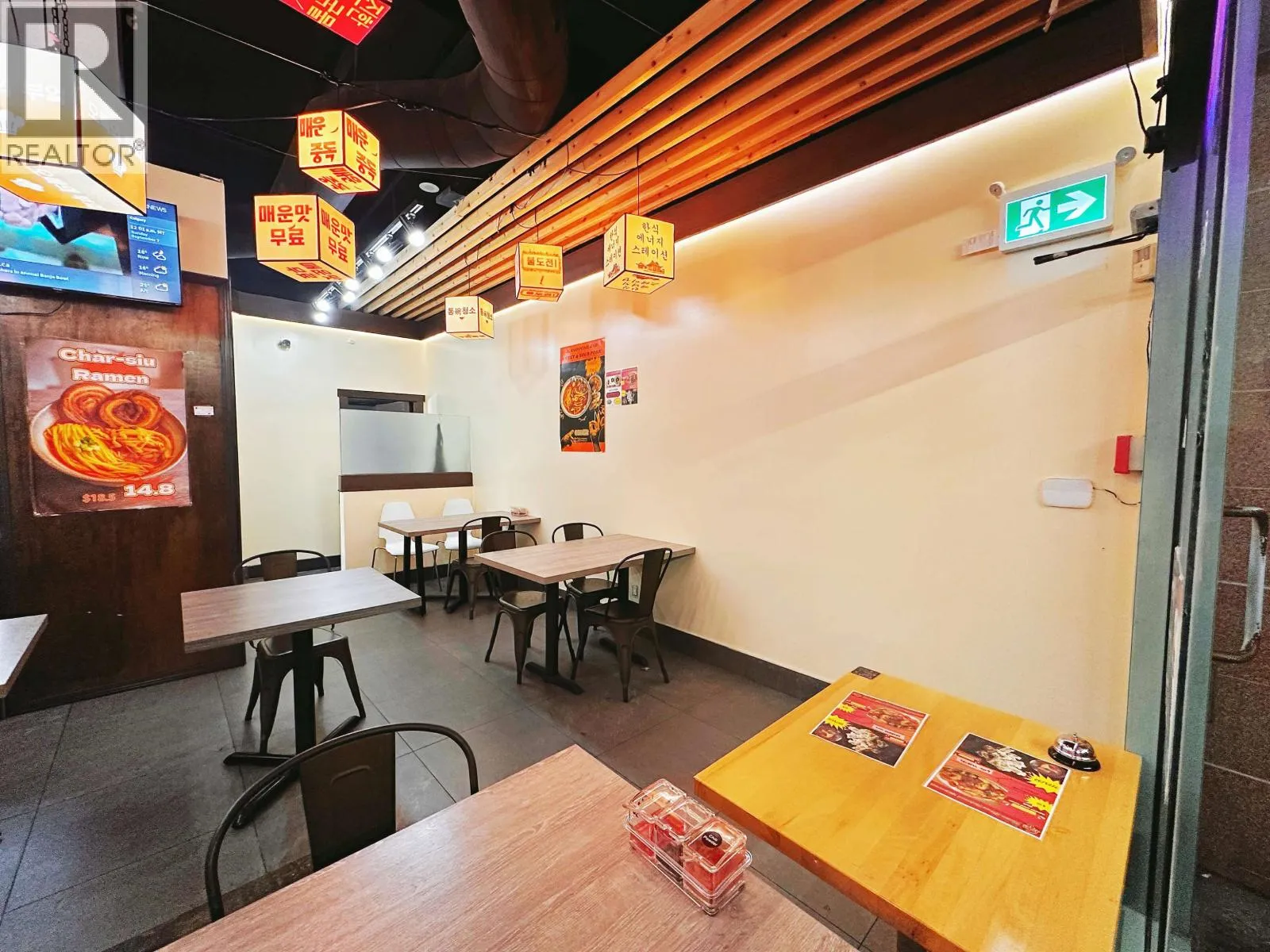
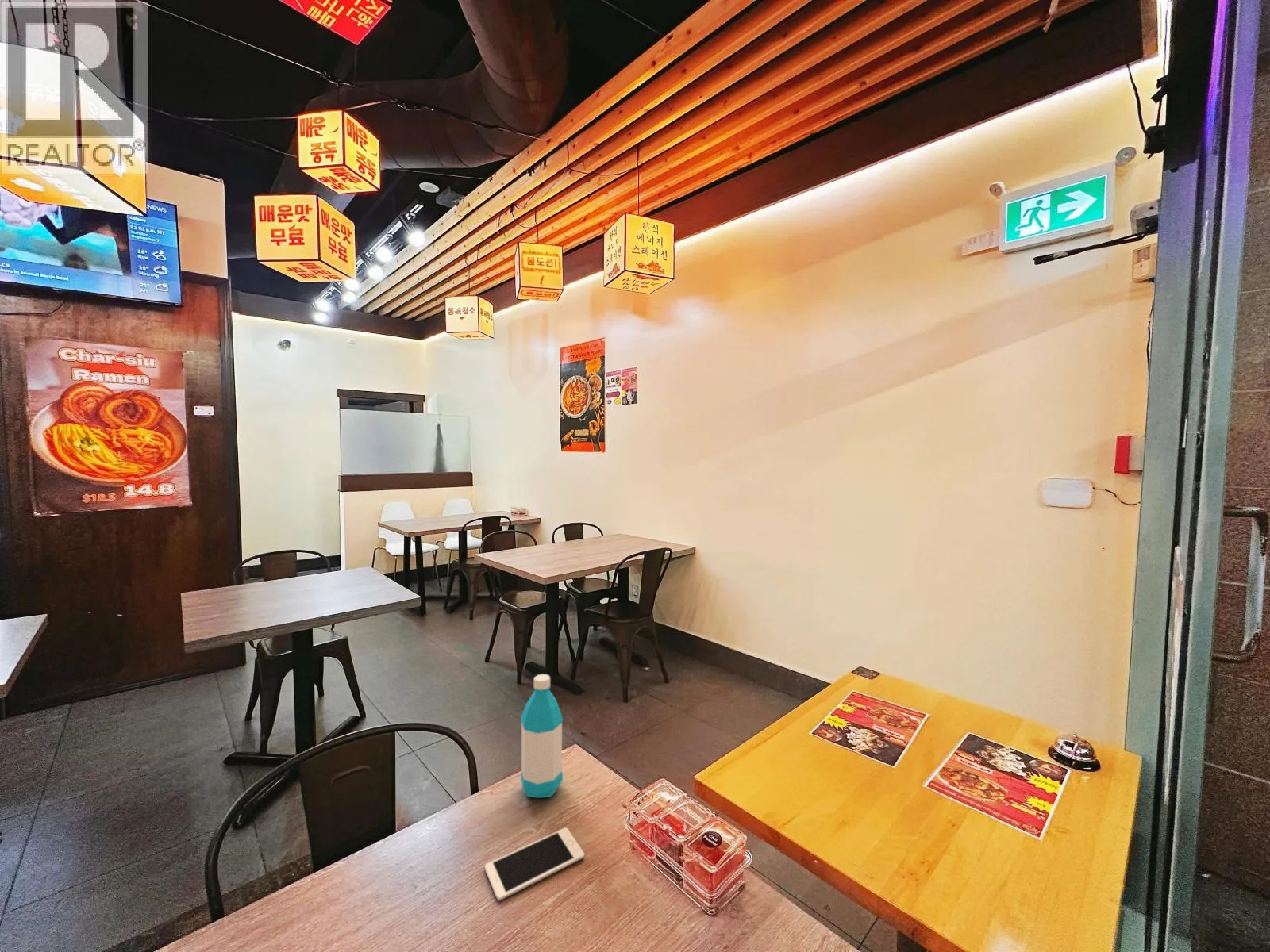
+ water bottle (541, 733)
+ cell phone (535, 861)
